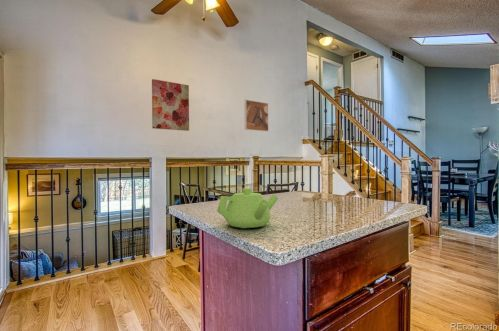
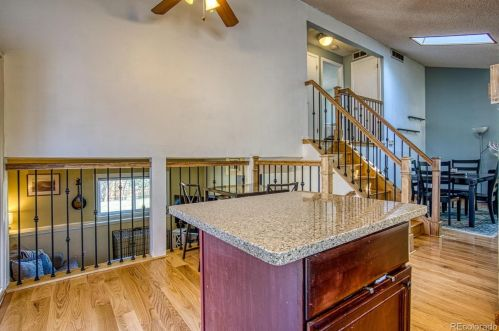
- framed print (256, 116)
- teapot (252, 207)
- wall art (171, 106)
